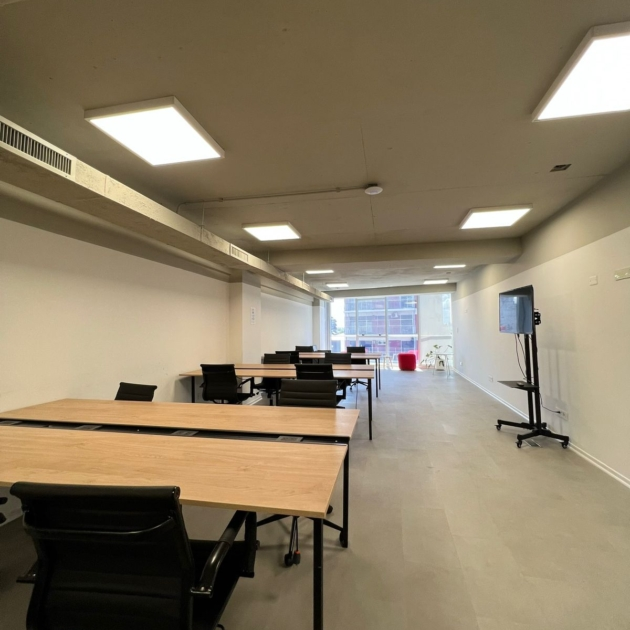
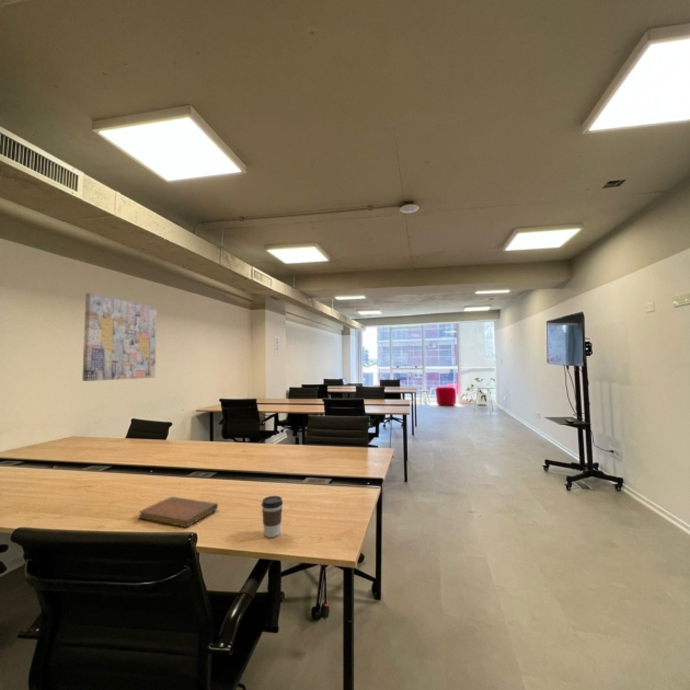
+ notebook (179, 509)
+ coffee cup (272, 516)
+ wall art (124, 340)
